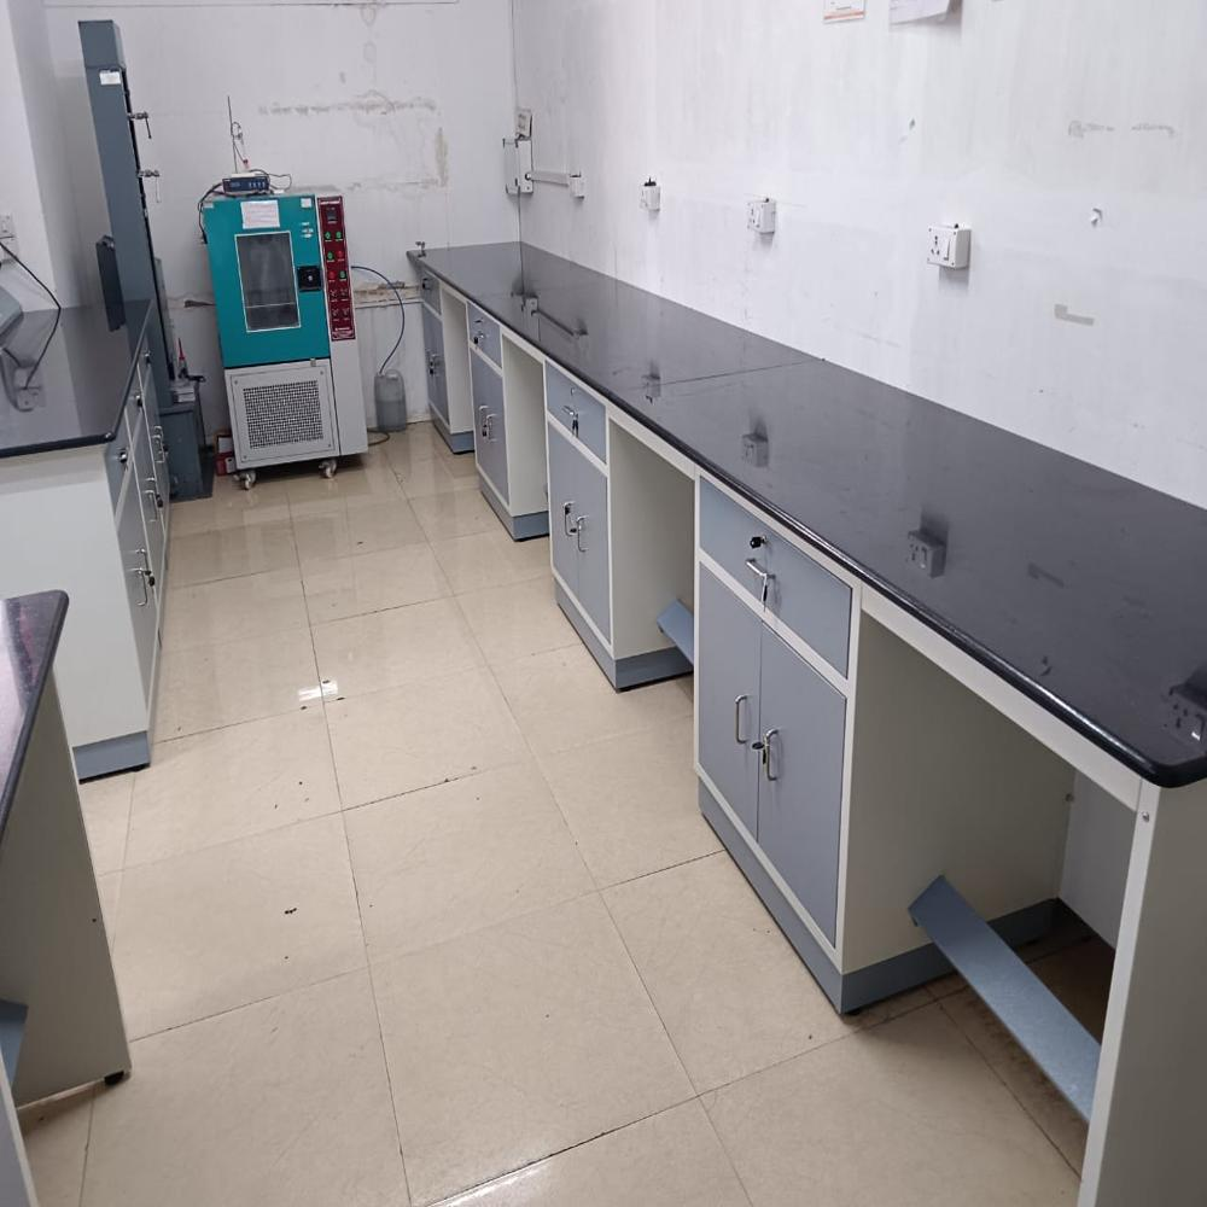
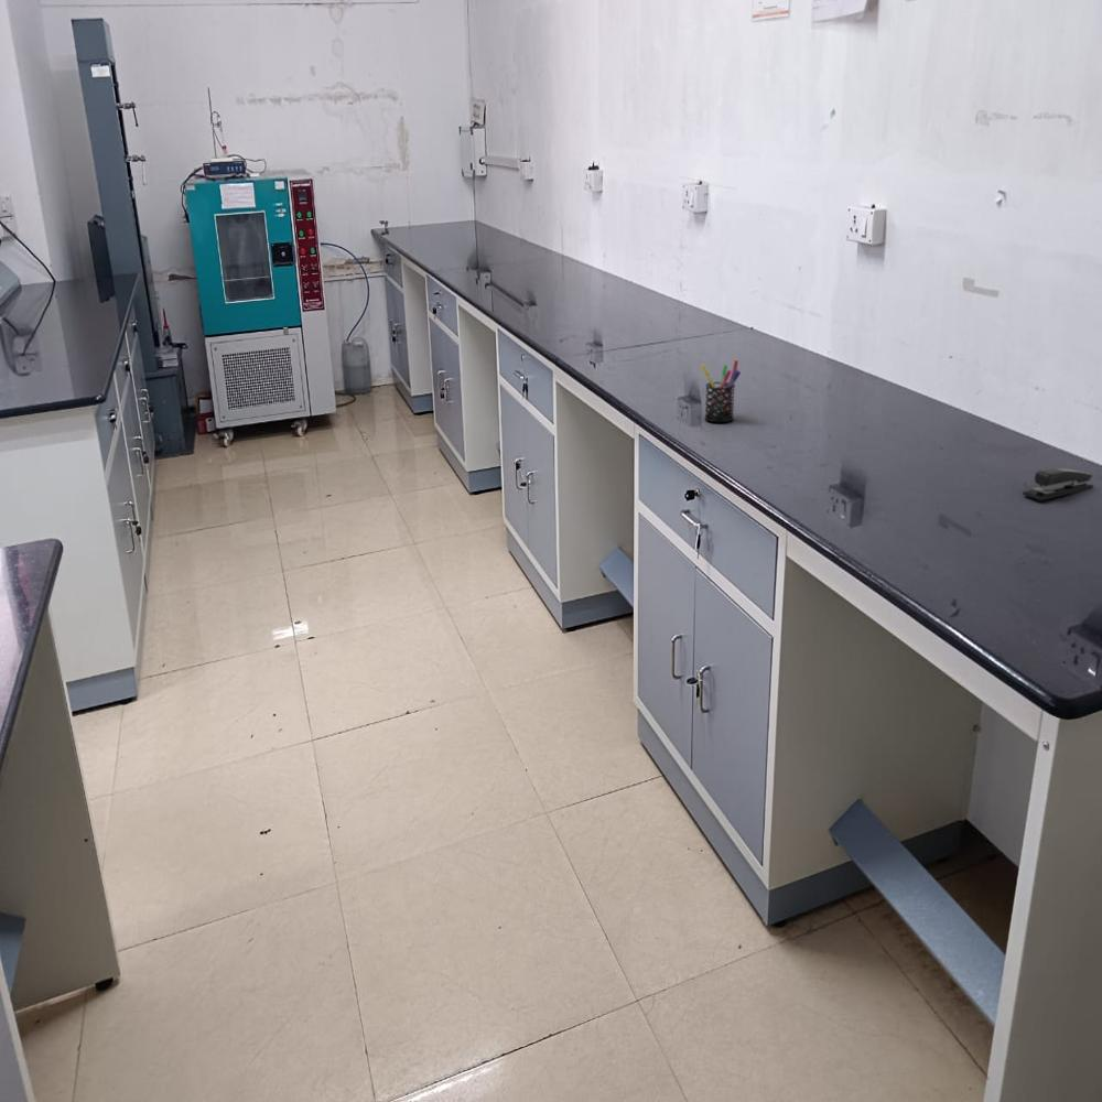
+ stapler (1060, 479)
+ pen holder (722, 388)
